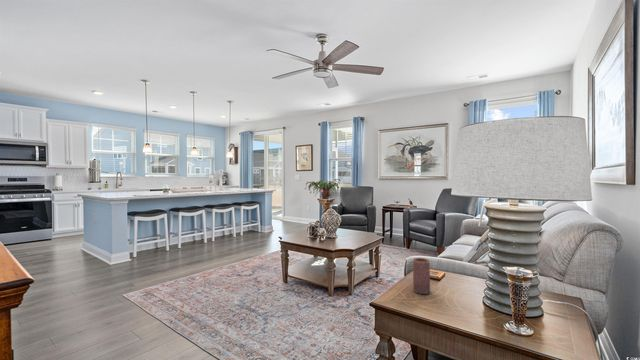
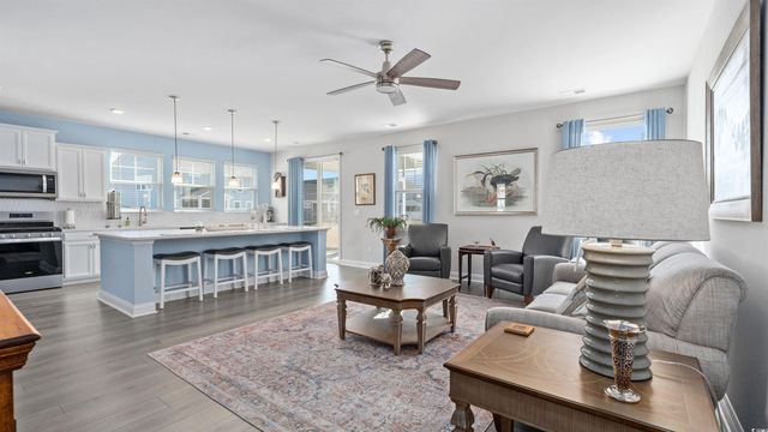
- candle (421, 275)
